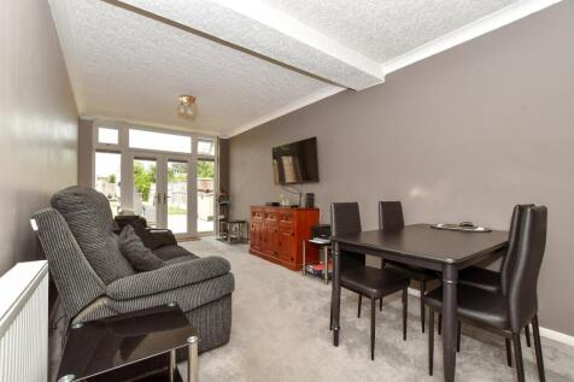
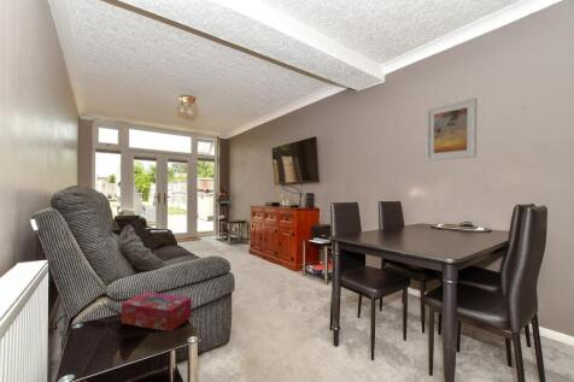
+ tissue box (157, 310)
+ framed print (450, 131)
